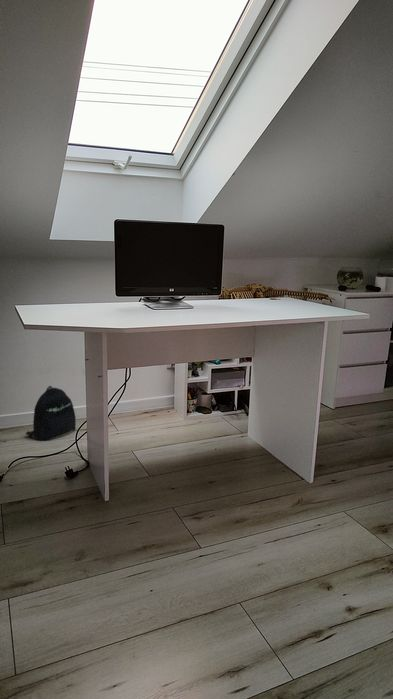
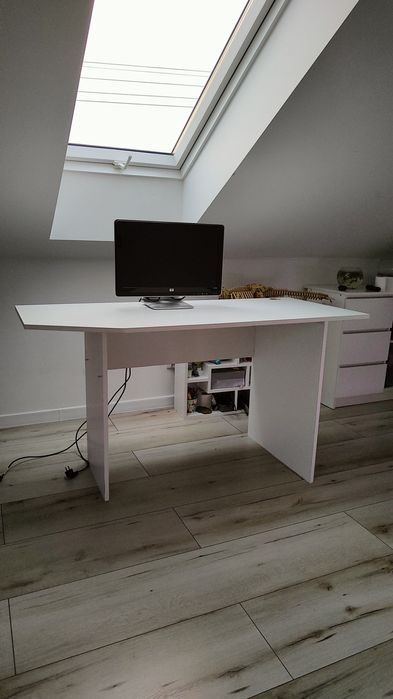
- backpack (50, 408)
